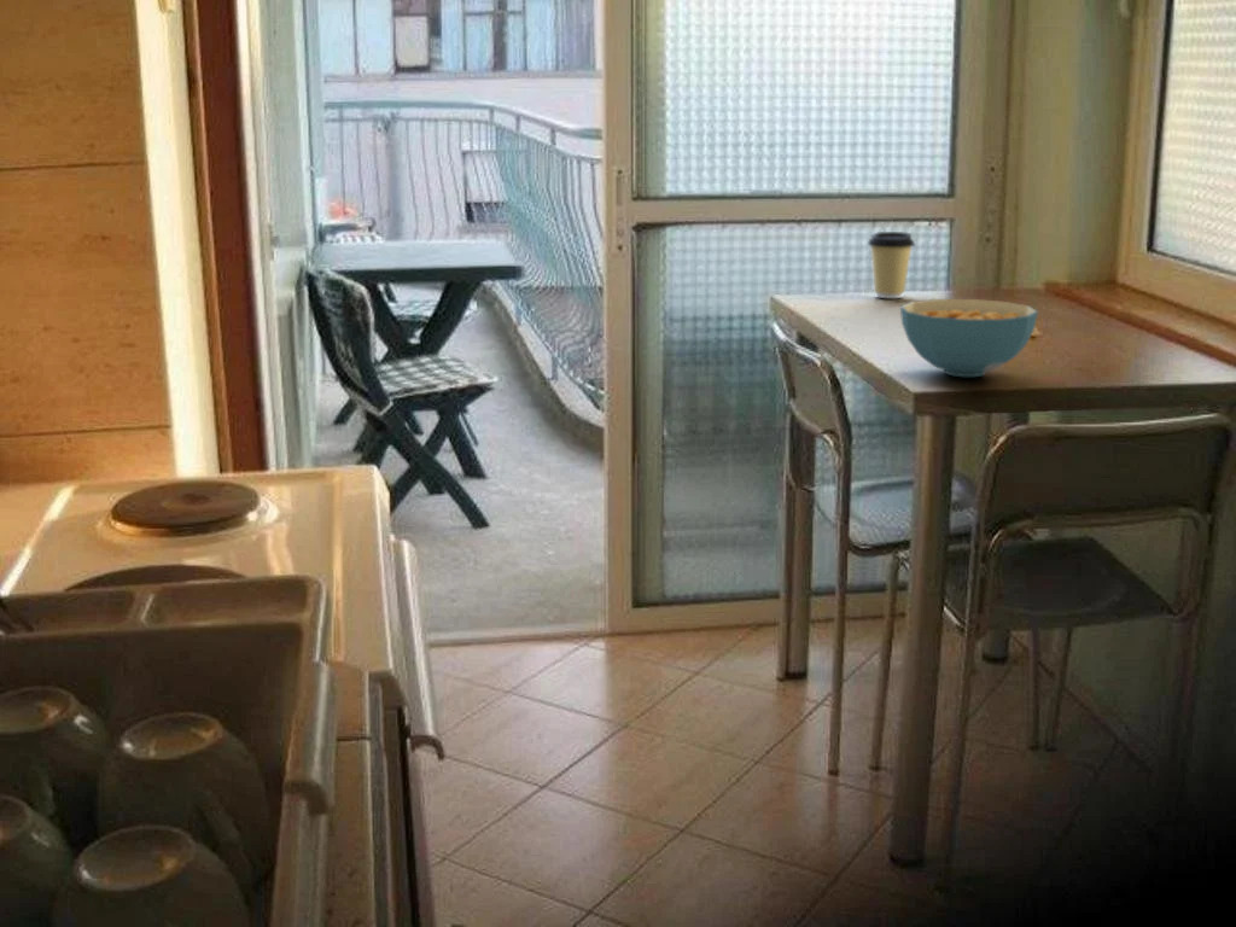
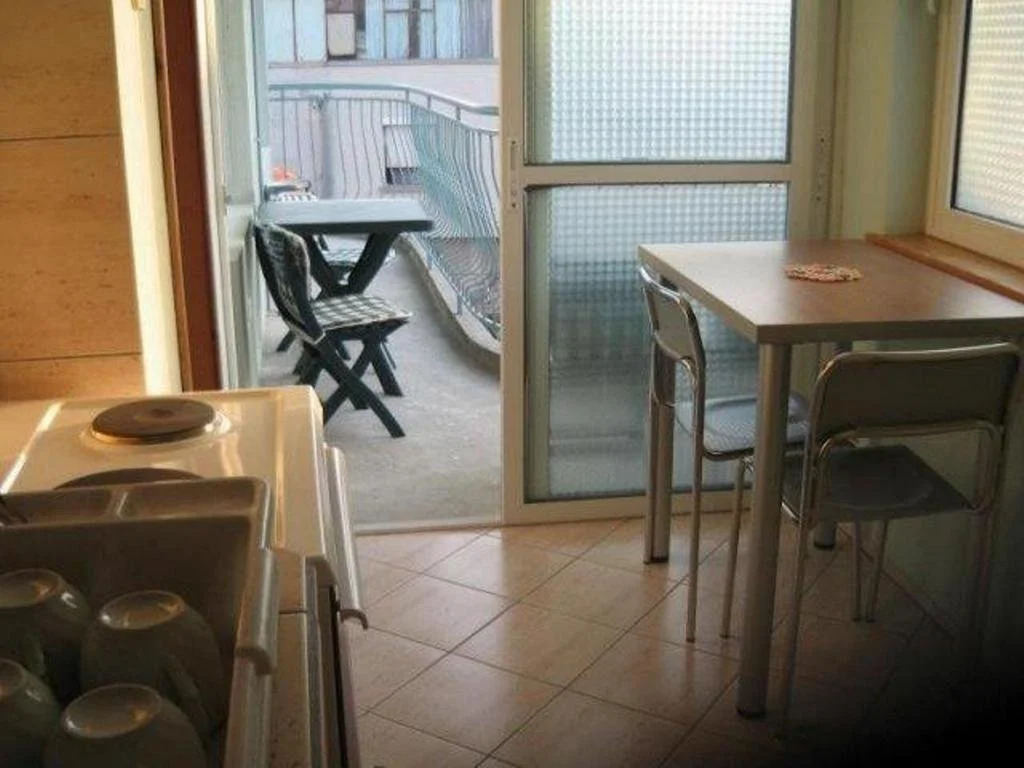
- coffee cup (890, 264)
- cereal bowl (966, 340)
